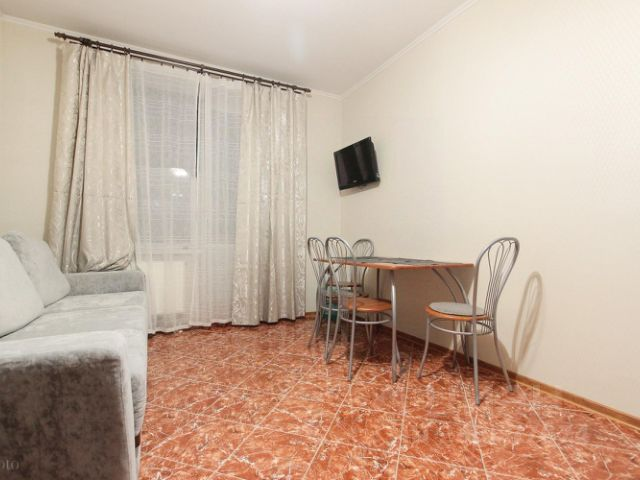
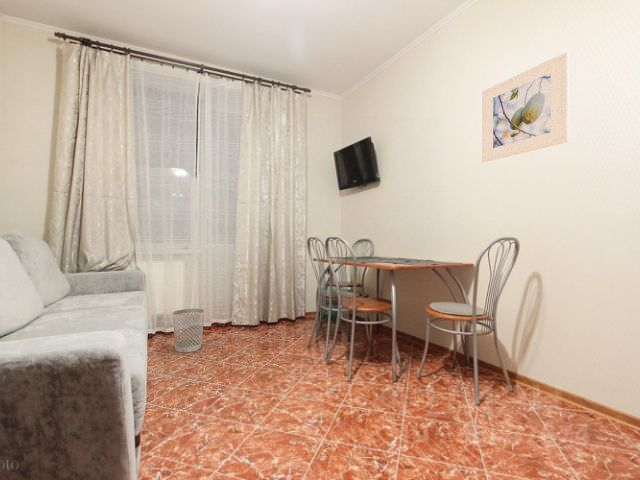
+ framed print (520, 113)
+ wastebasket (188, 330)
